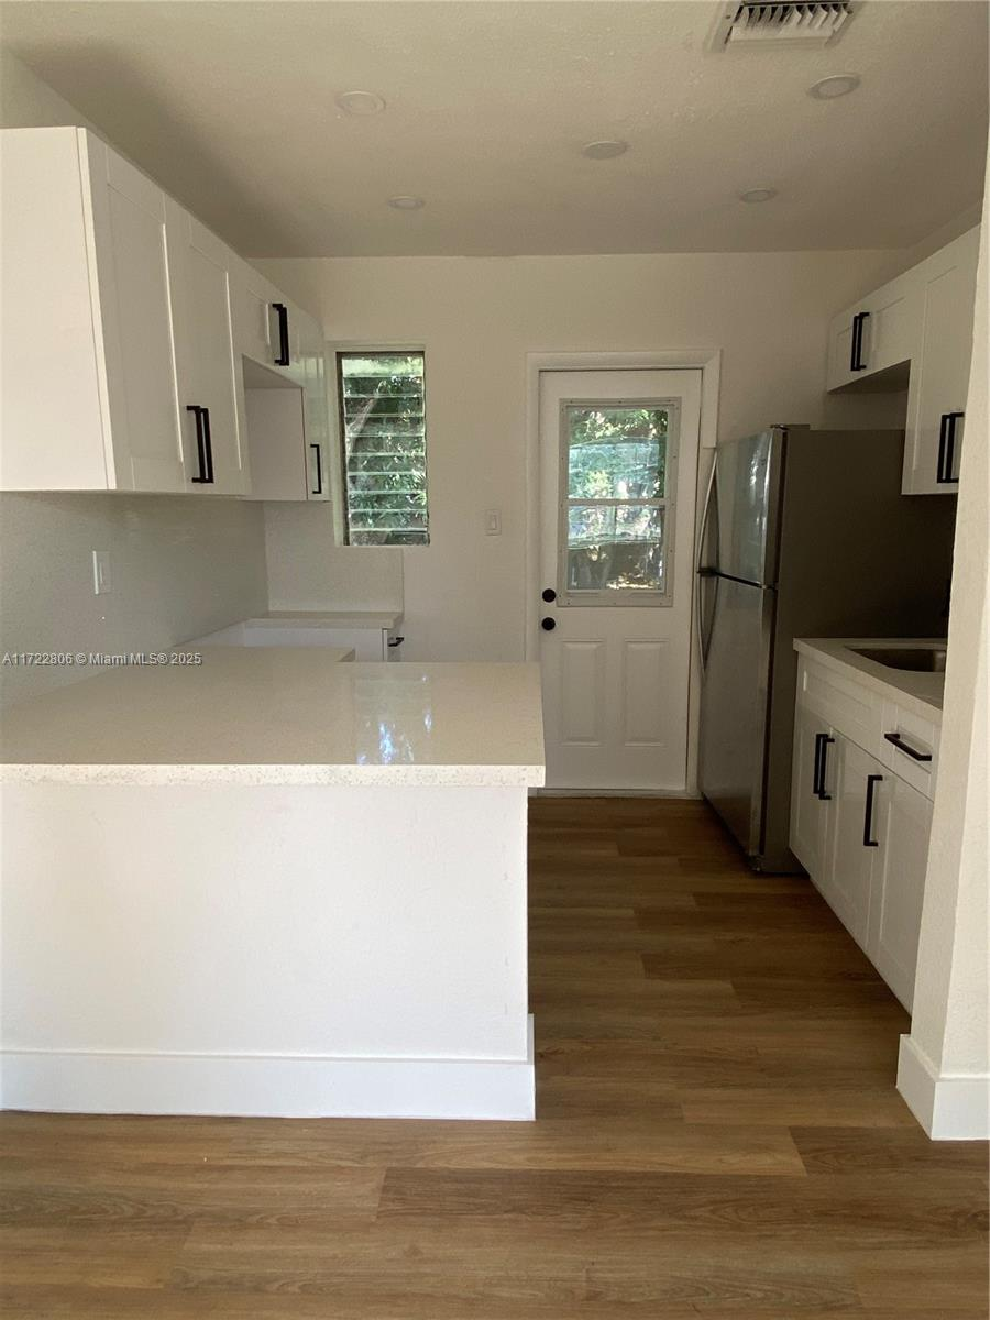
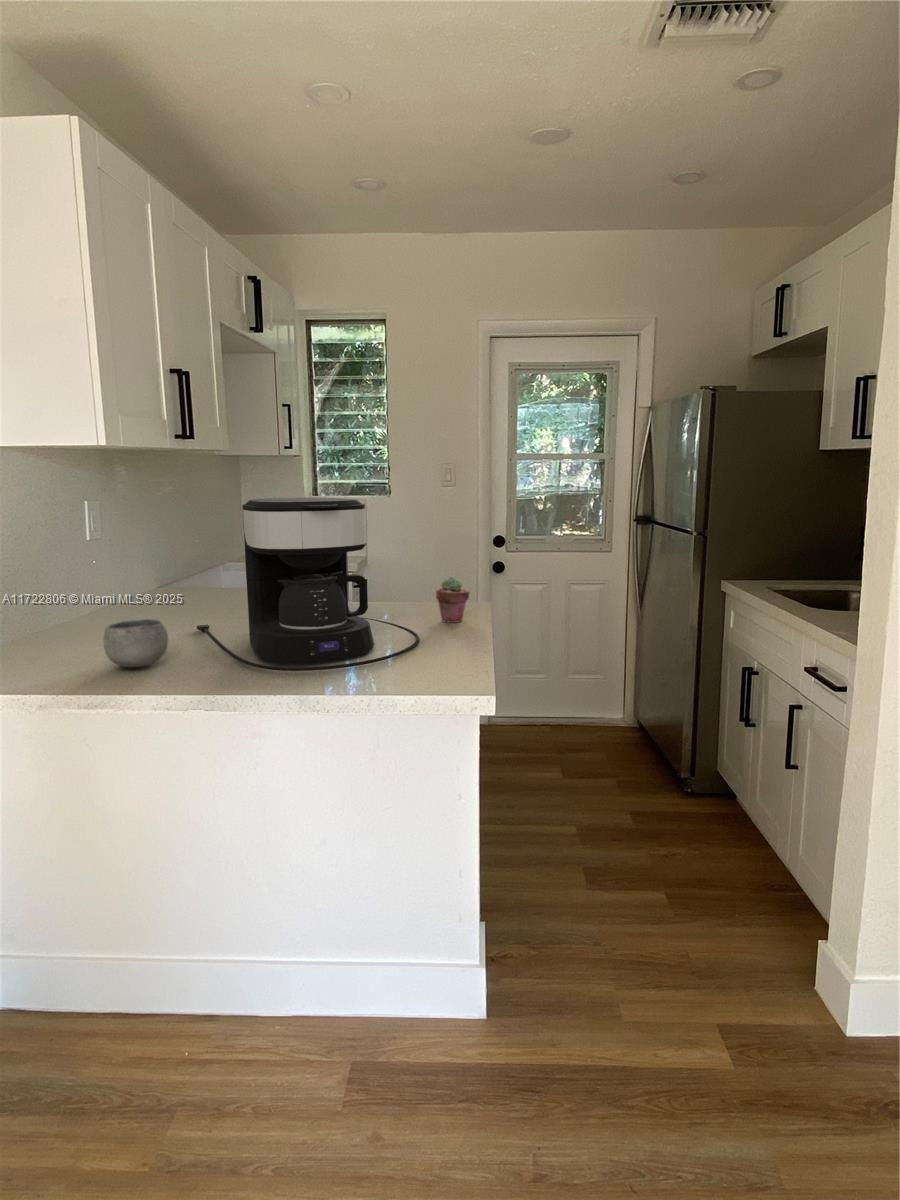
+ potted succulent (452, 598)
+ coffee maker (312, 570)
+ bowl (136, 644)
